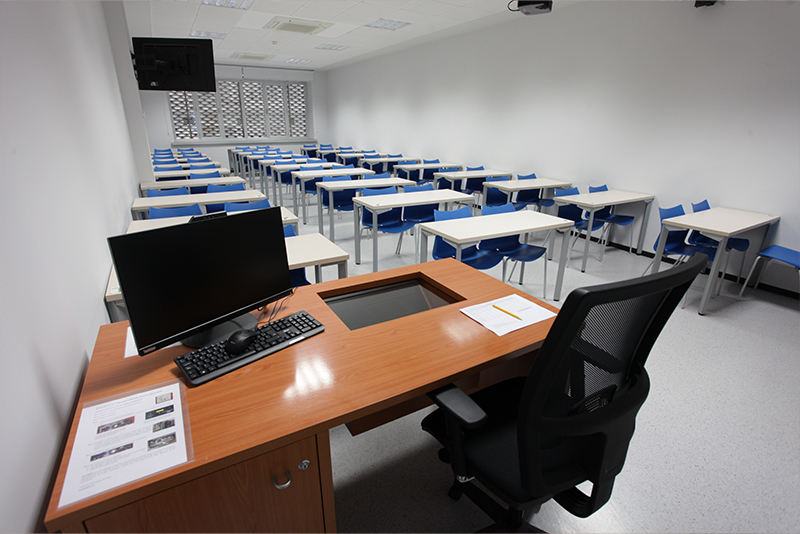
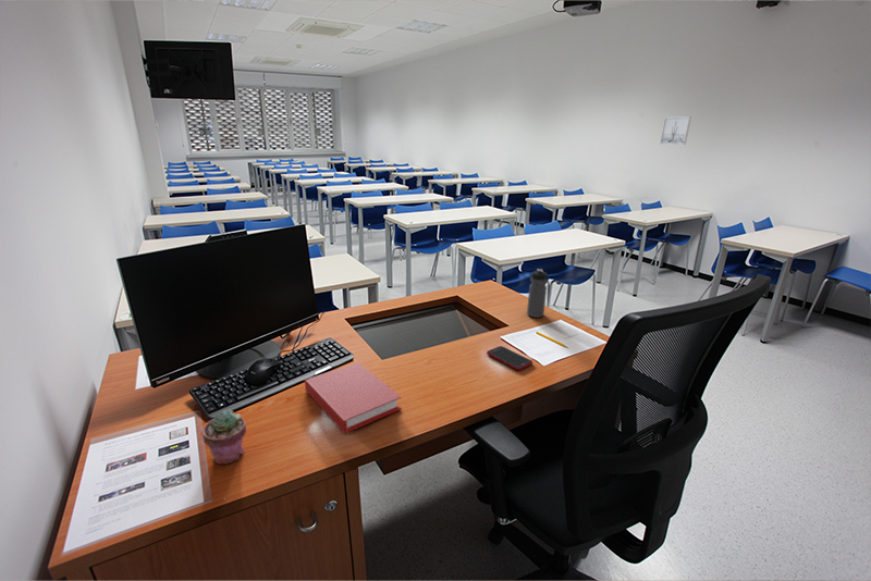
+ wall art (675, 131)
+ potted succulent (225, 434)
+ cell phone (508, 357)
+ book (352, 394)
+ water bottle (537, 292)
